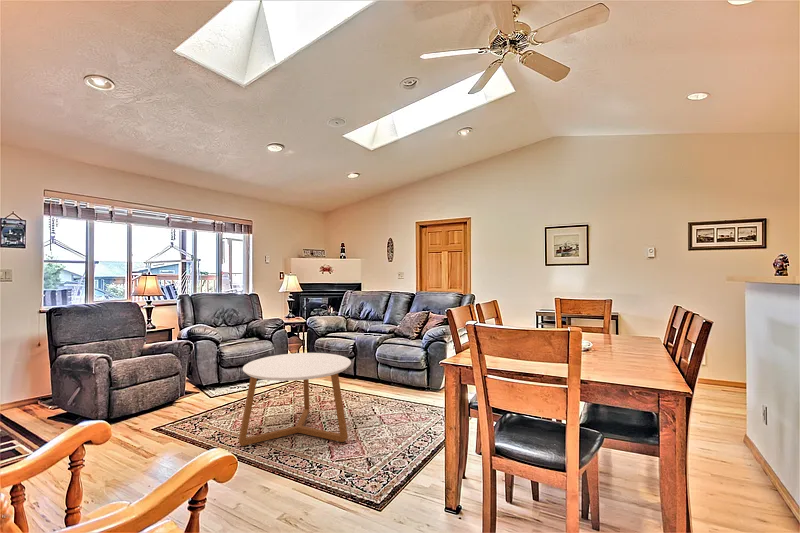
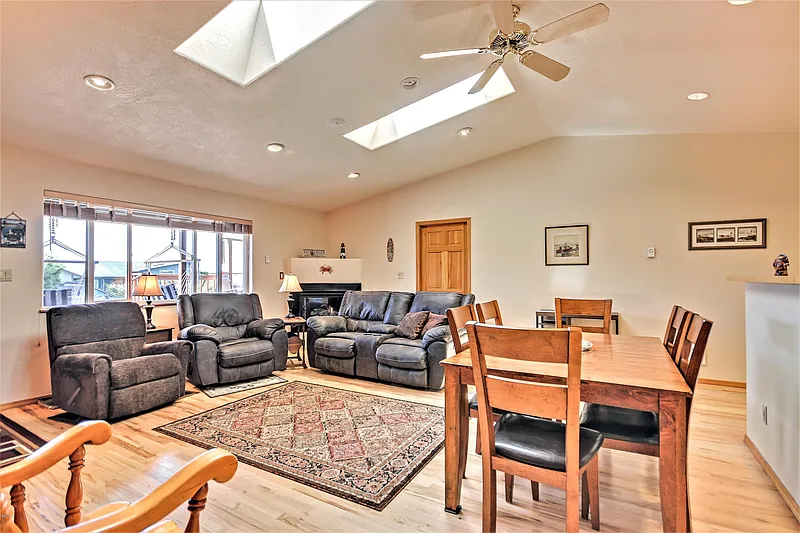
- coffee table (304, 398)
